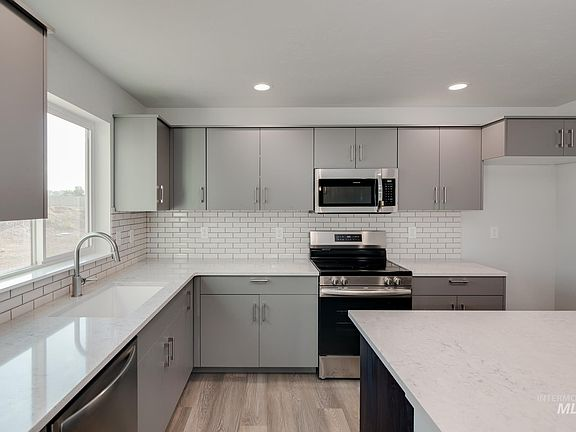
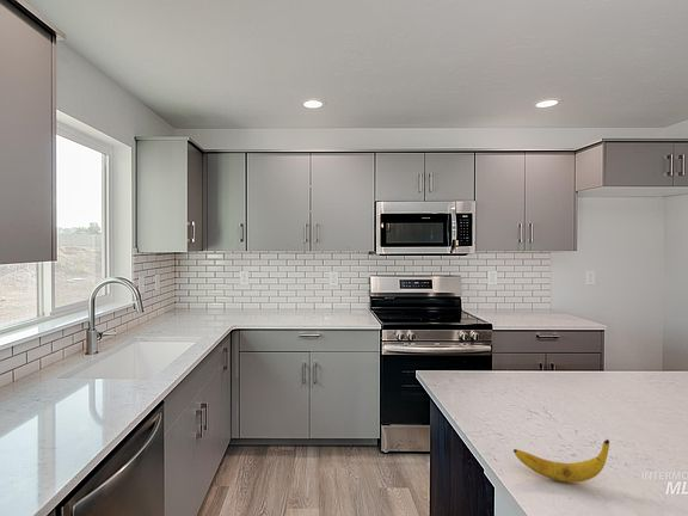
+ banana (559, 462)
